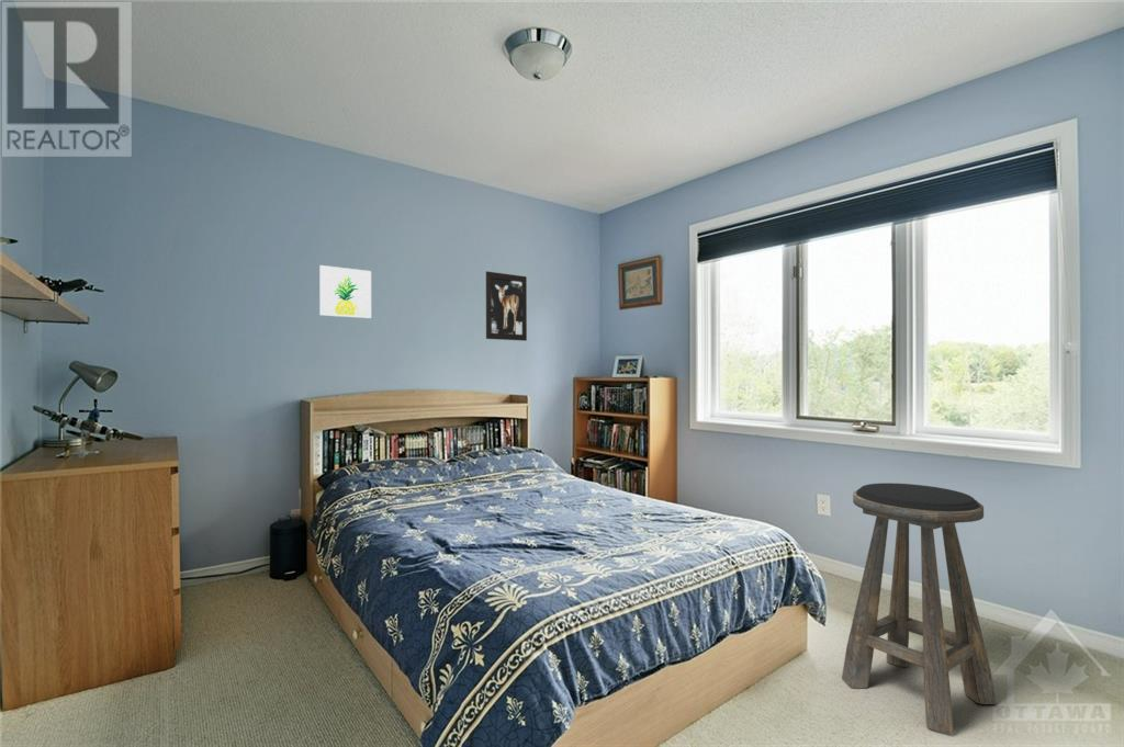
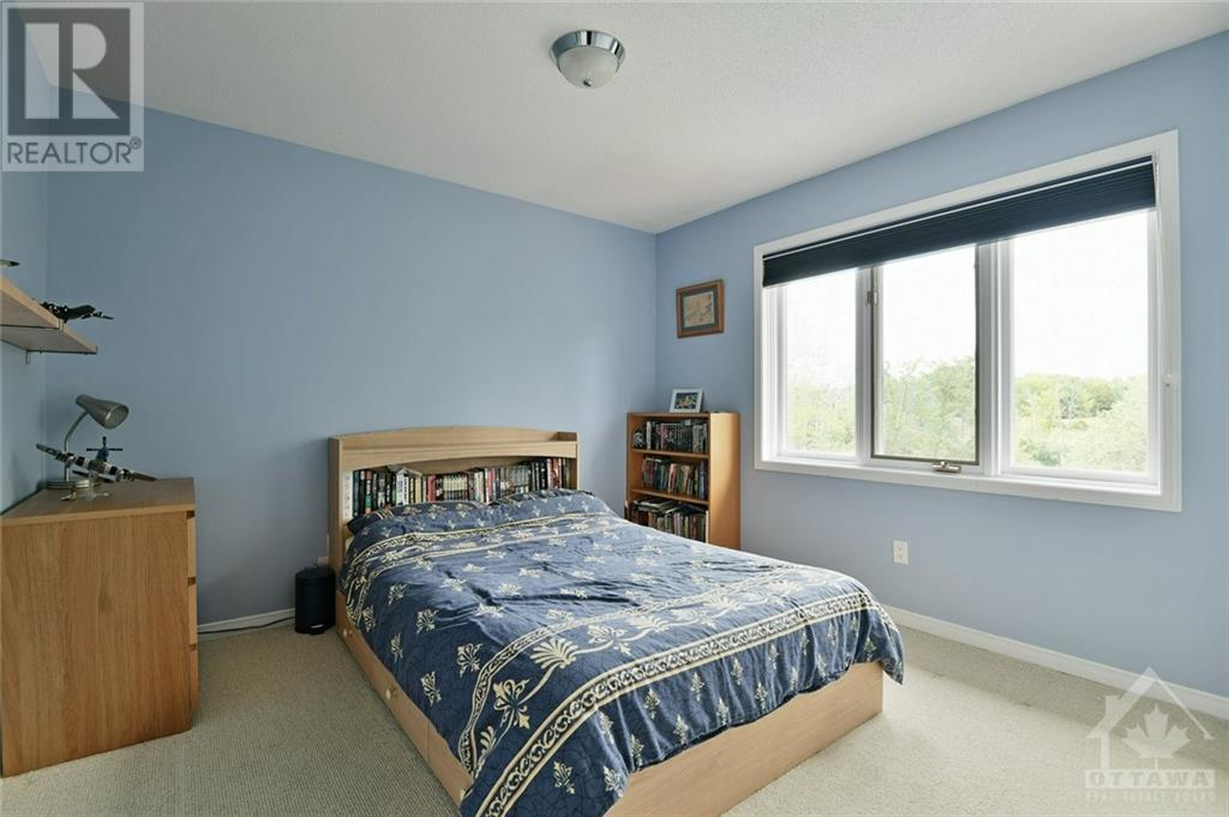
- wall art (346, 292)
- stool (908, 591)
- wall art (506, 306)
